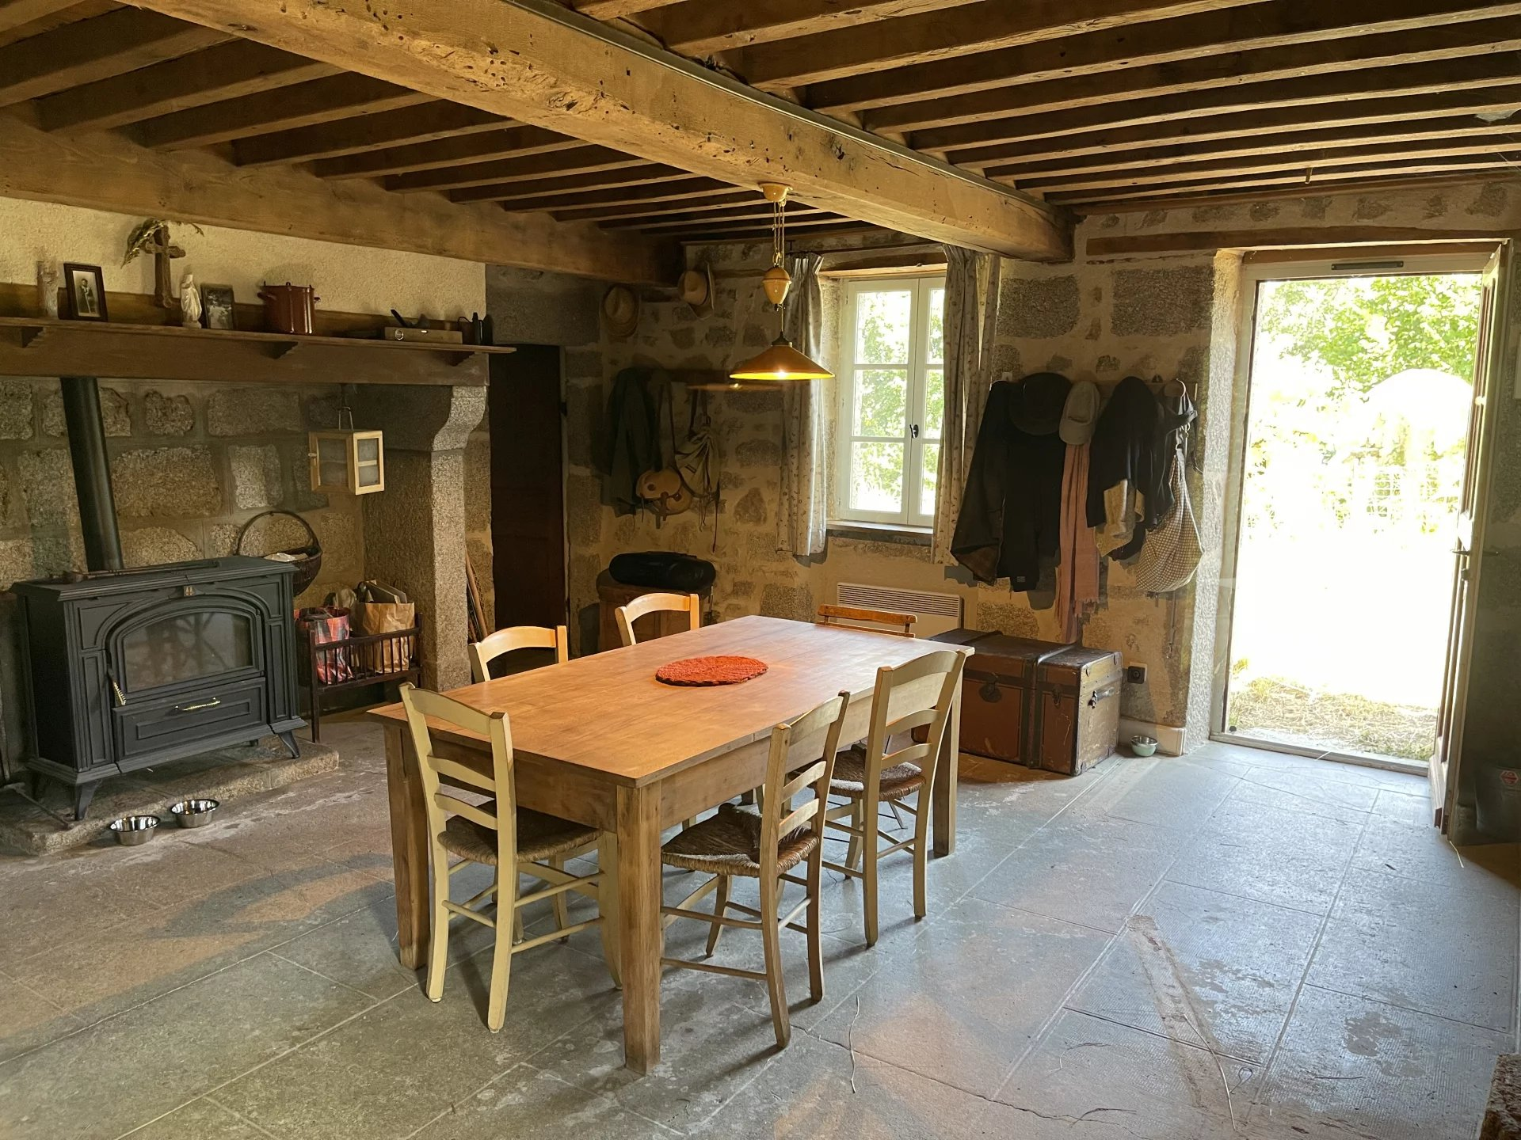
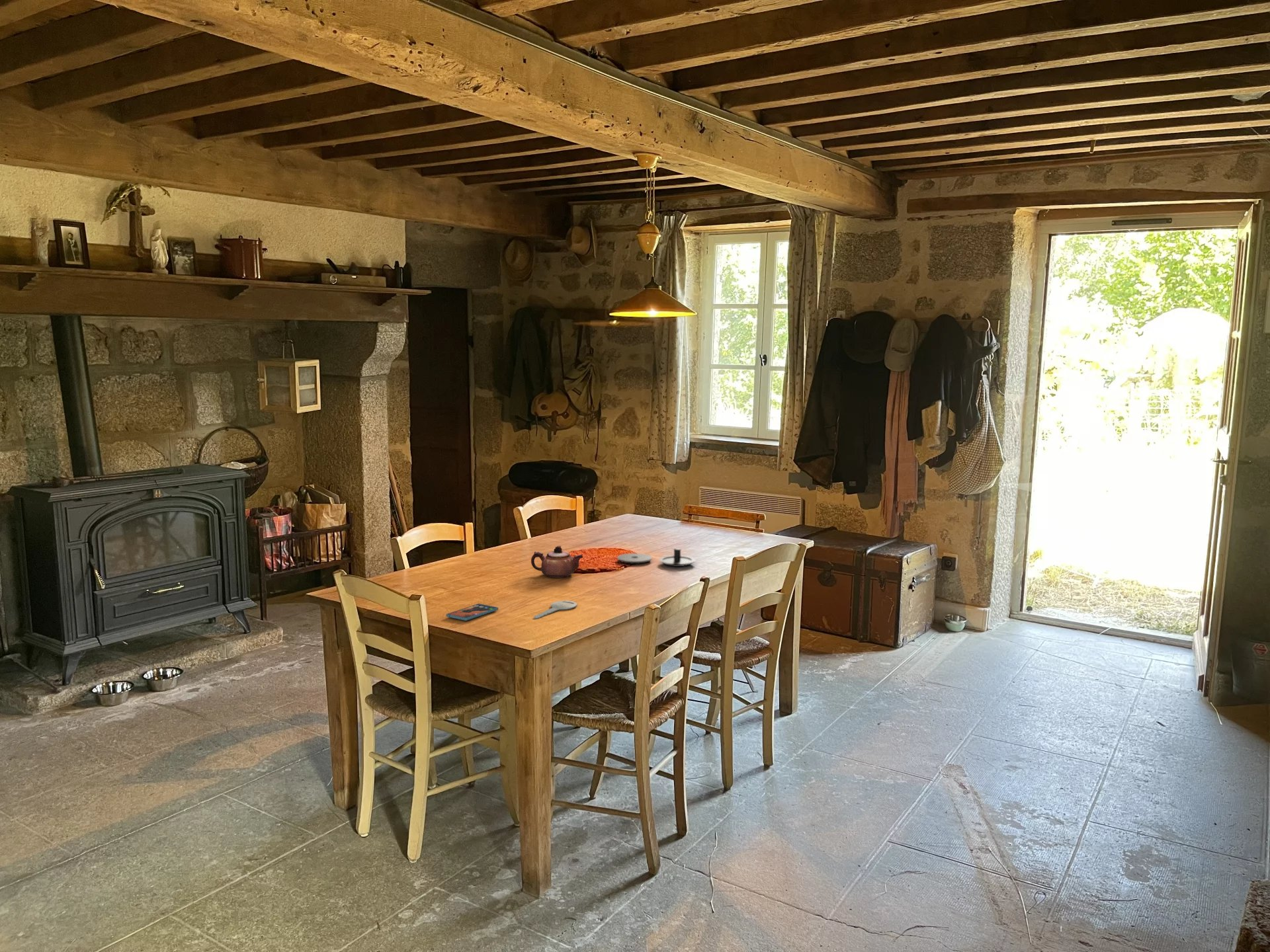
+ teapot (557, 560)
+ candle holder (652, 557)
+ smartphone (472, 612)
+ key (553, 610)
